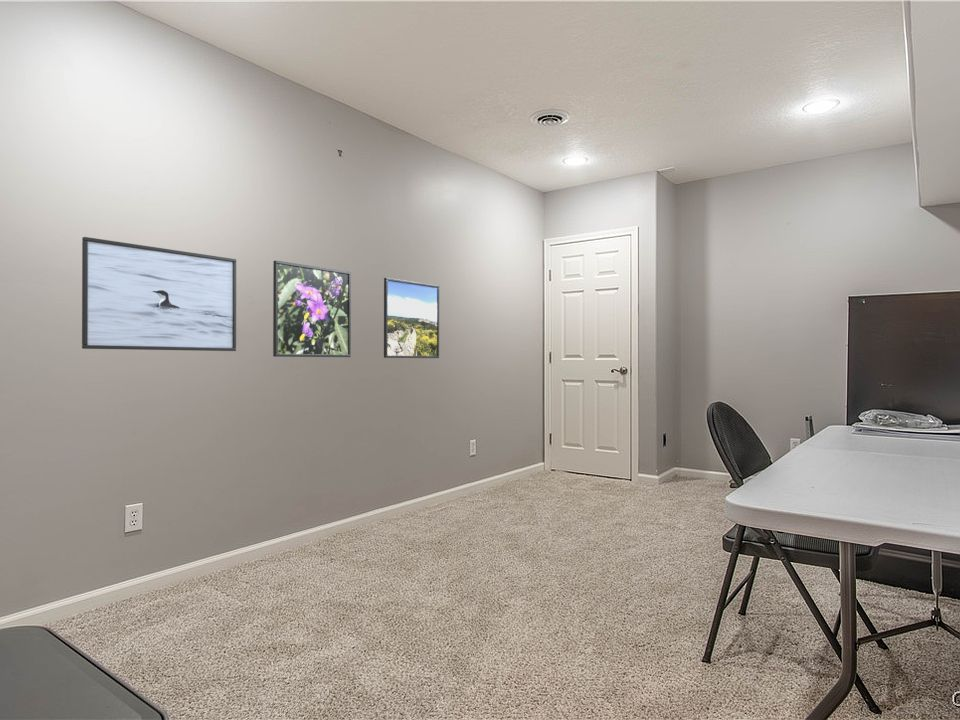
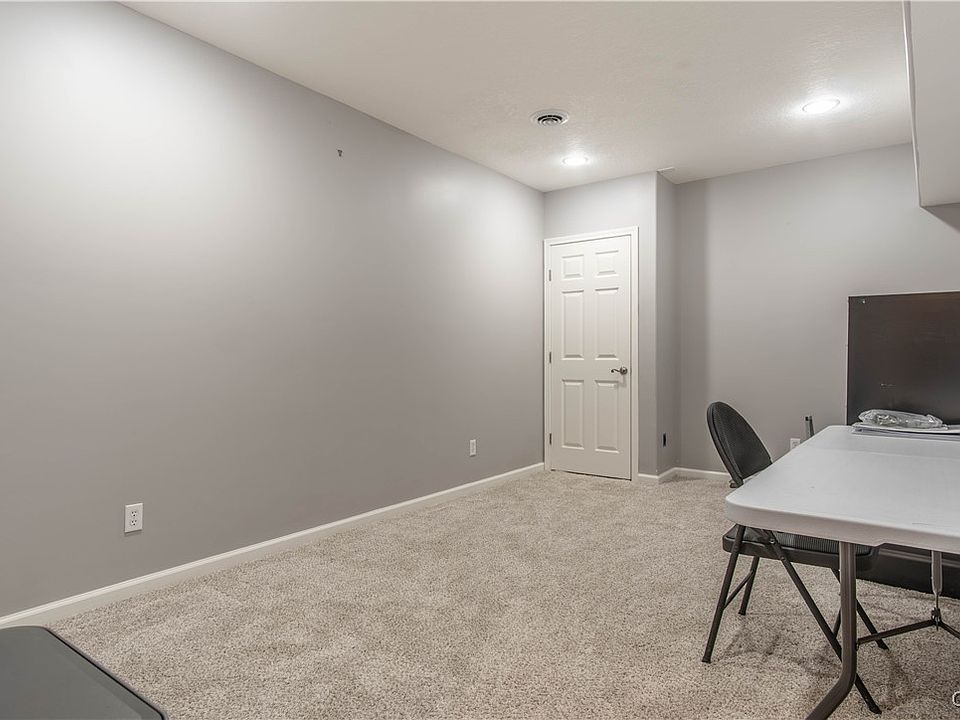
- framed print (412, 320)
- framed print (314, 311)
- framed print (166, 299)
